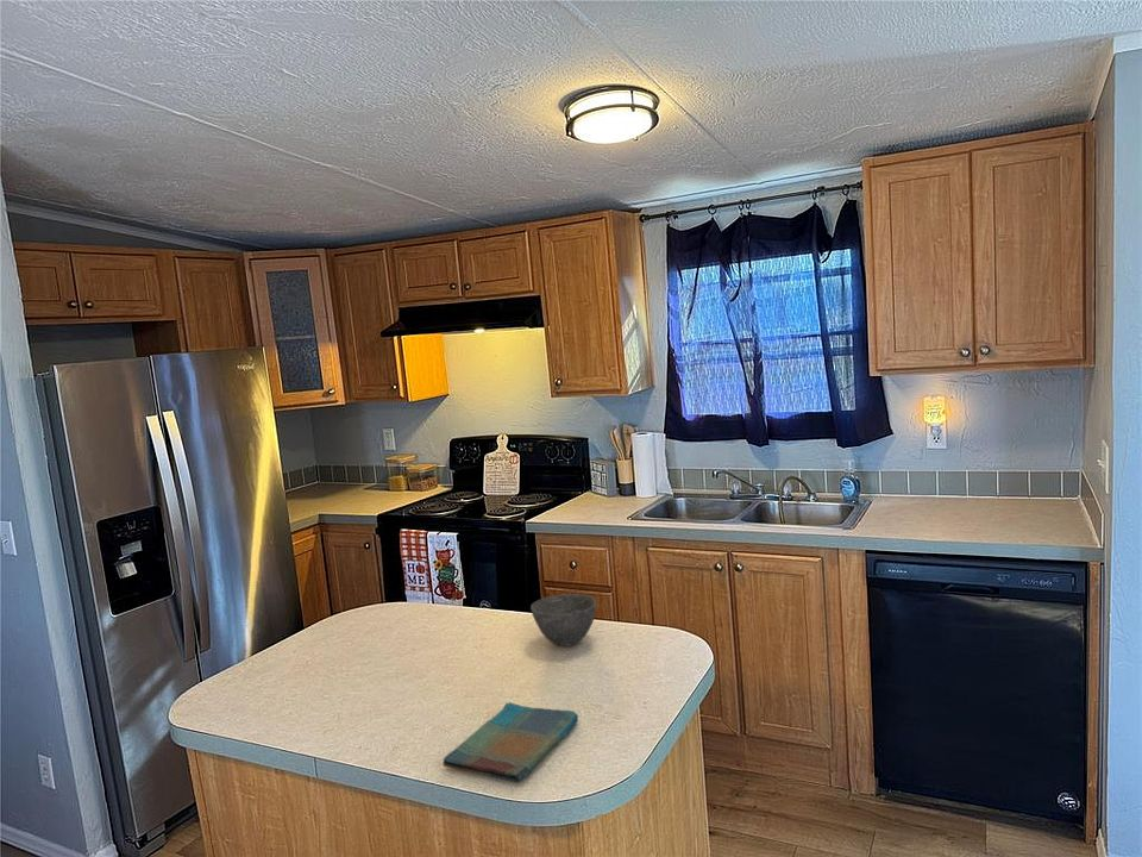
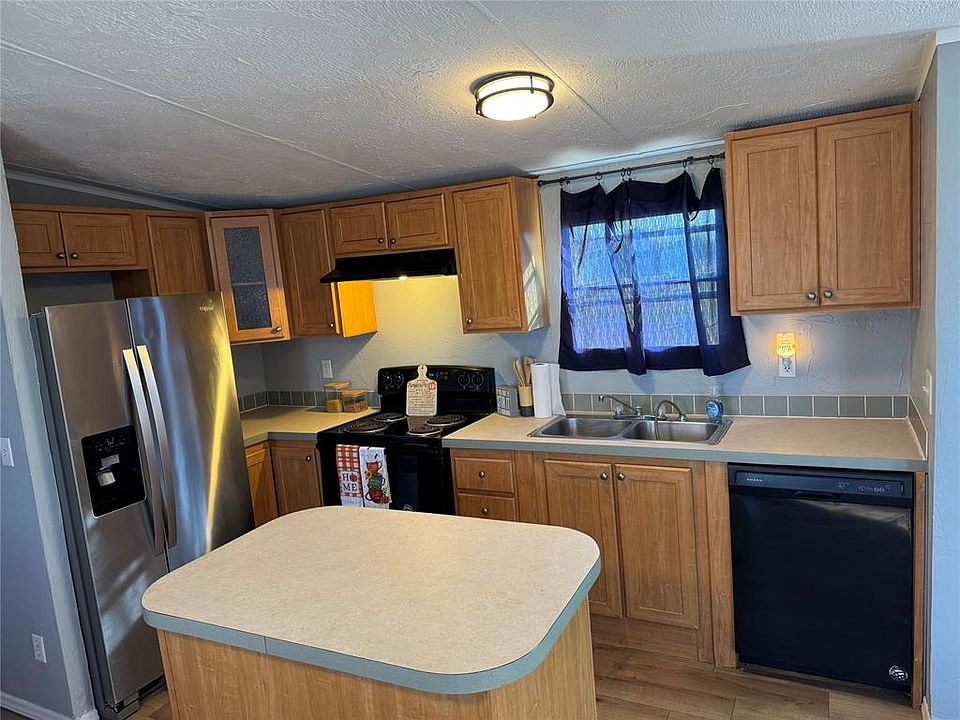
- dish towel (513, 738)
- bowl (564, 621)
